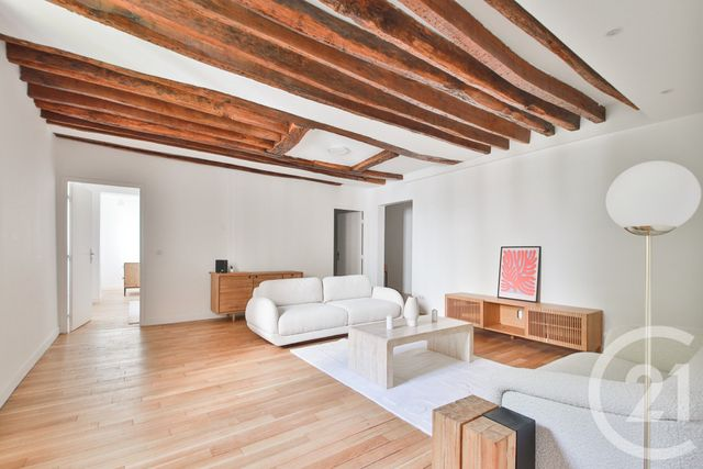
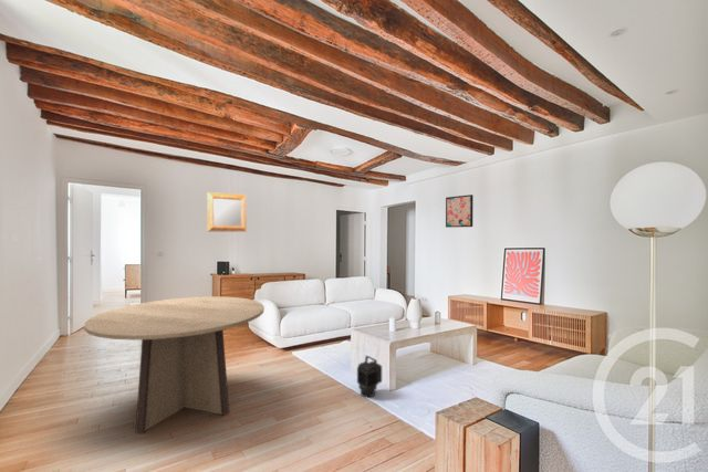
+ lantern (368, 375)
+ dining table (184, 358)
+ wall art (458, 211)
+ mirror (228, 212)
